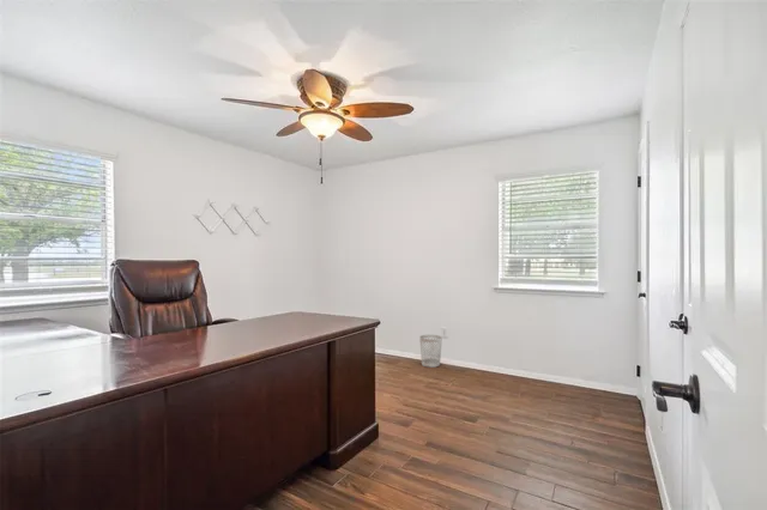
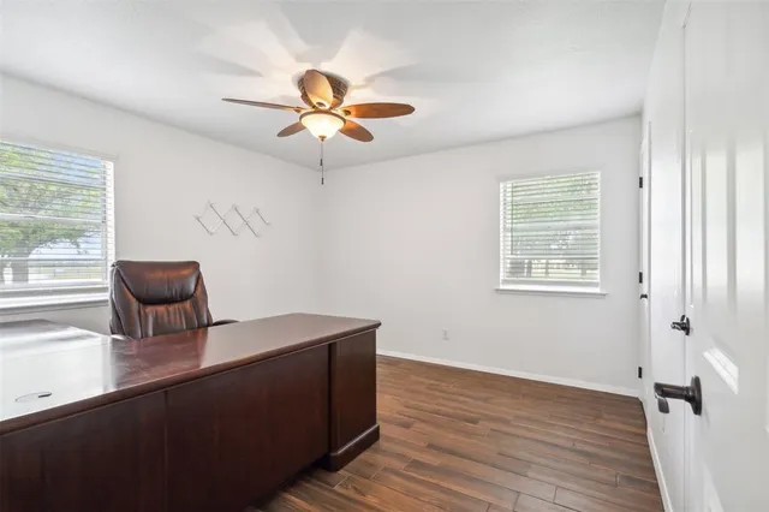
- wastebasket (430, 350)
